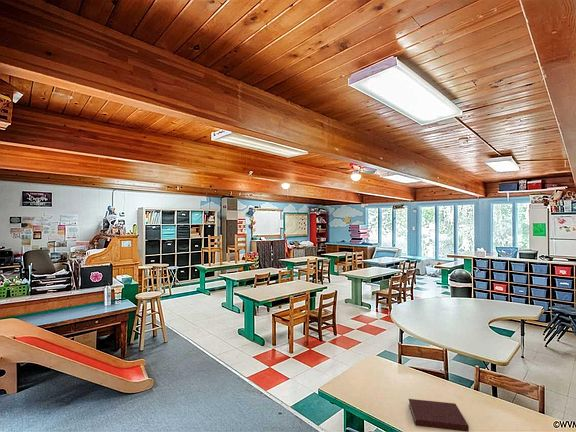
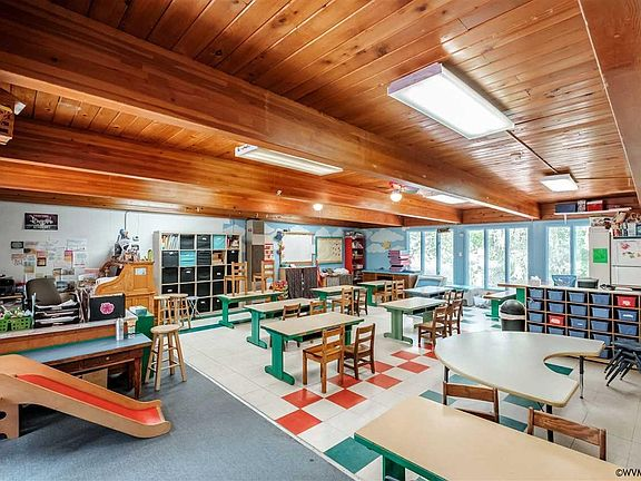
- notebook (436, 414)
